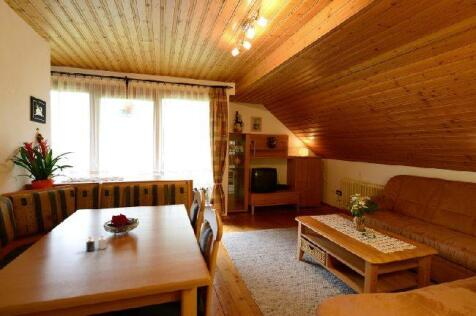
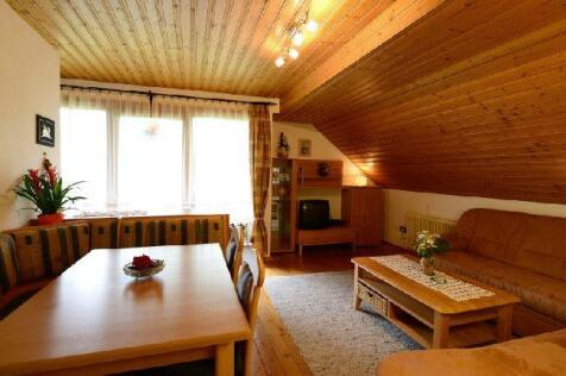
- candle (94, 242)
